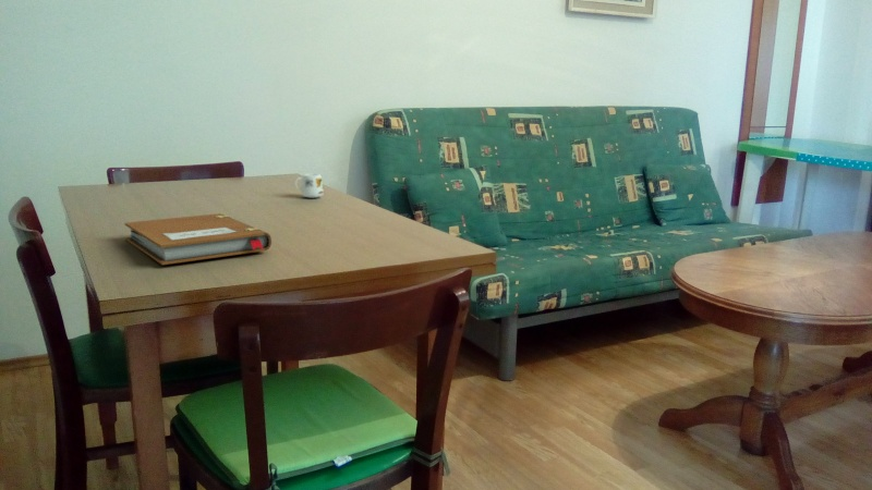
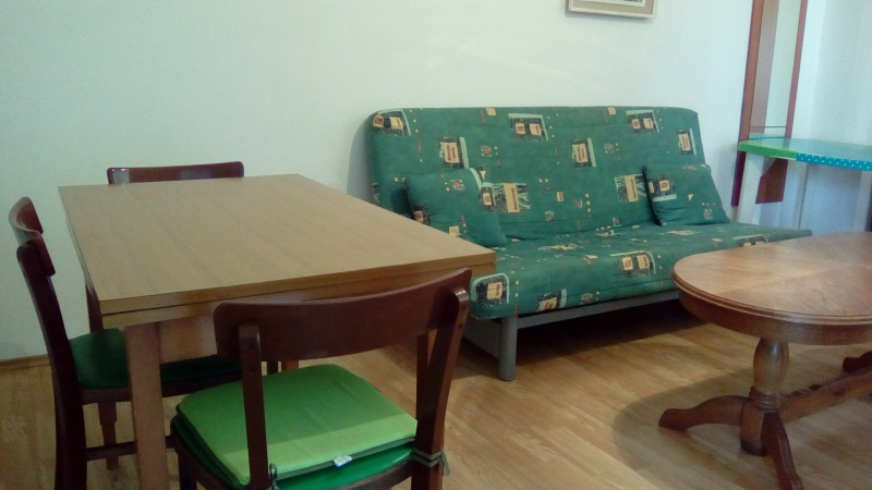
- mug (307, 184)
- notebook (197, 236)
